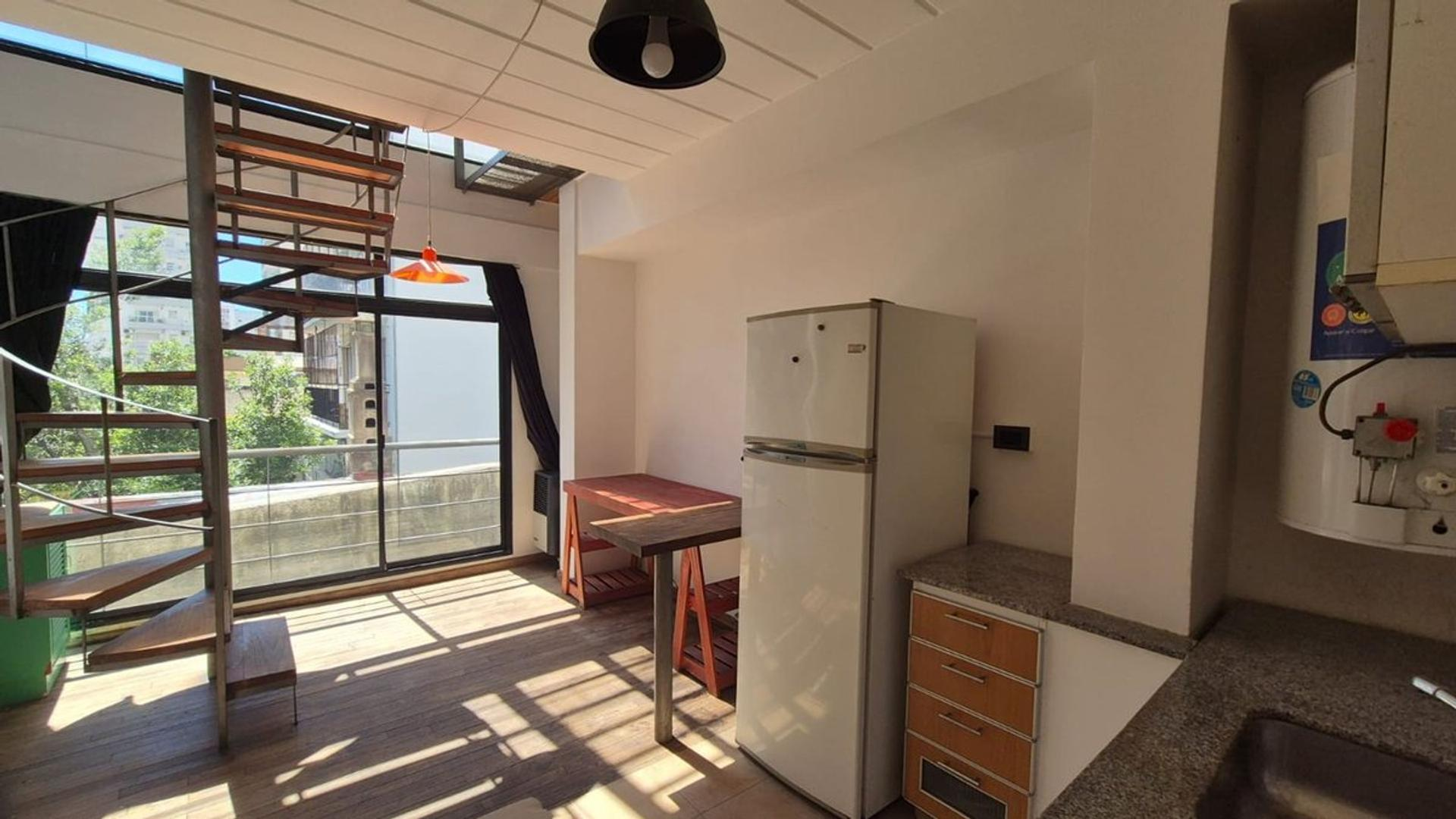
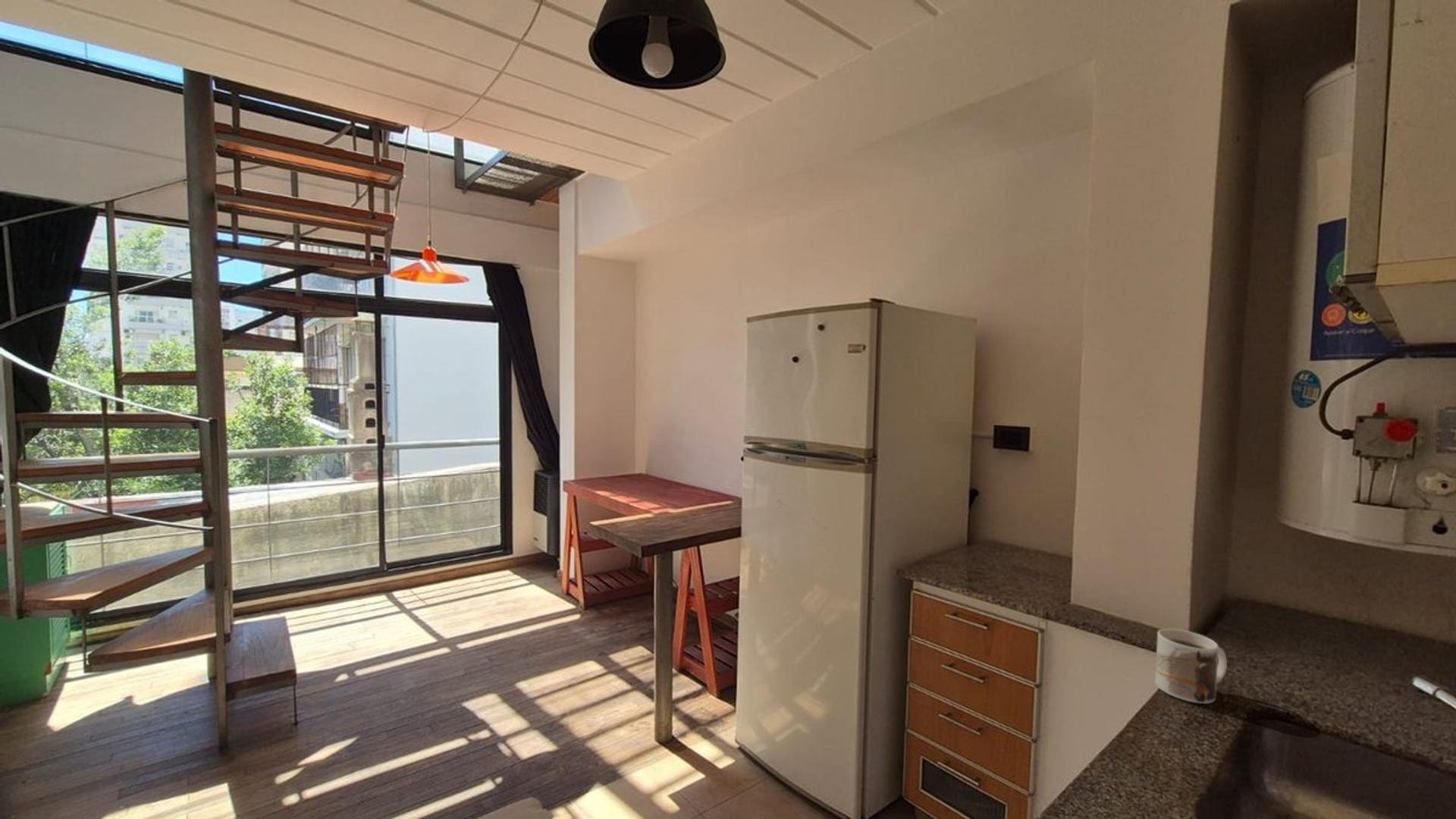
+ mug (1192, 665)
